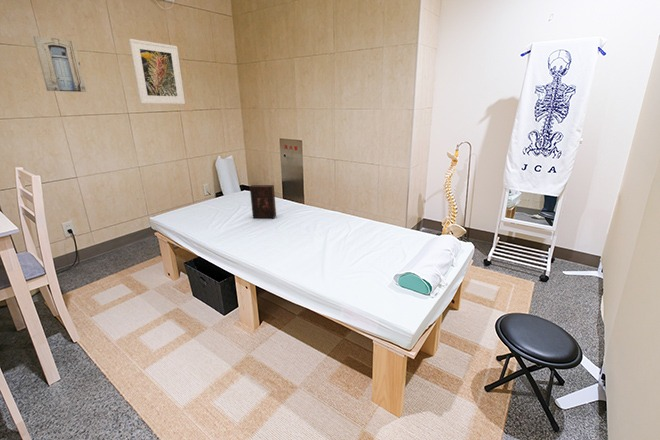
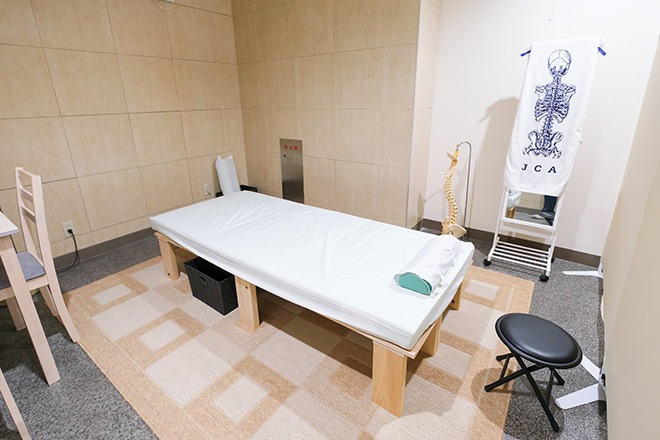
- wall art (61, 65)
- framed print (159, 74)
- bible (263, 201)
